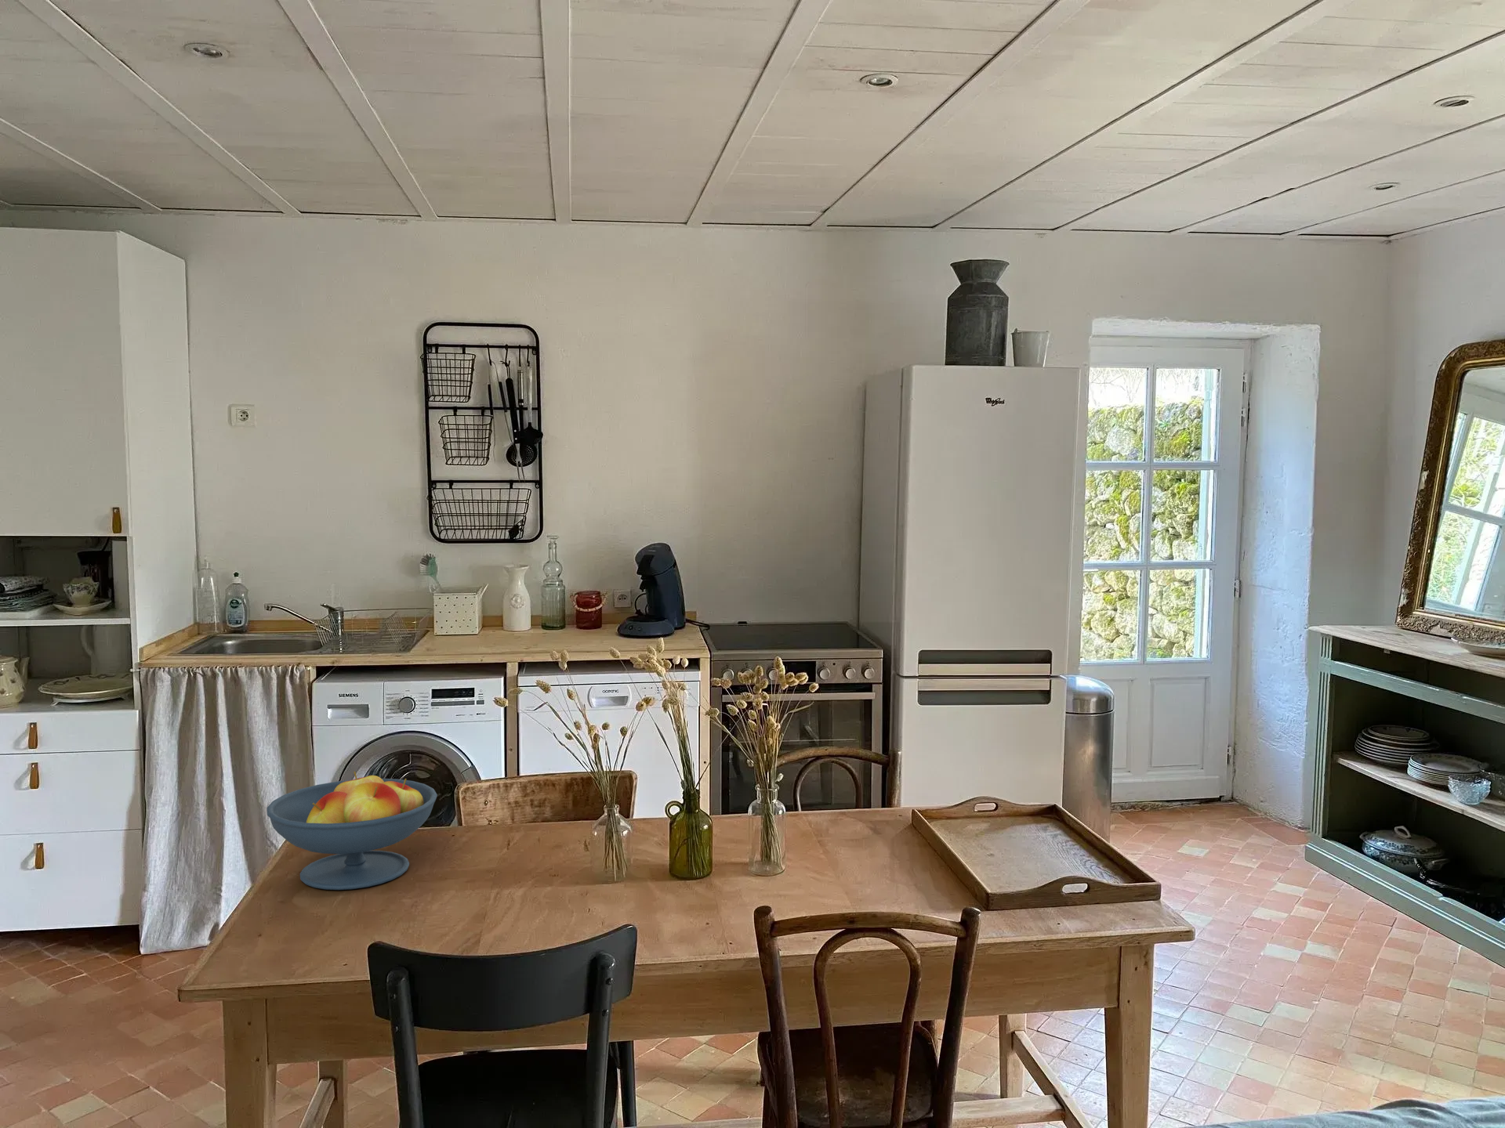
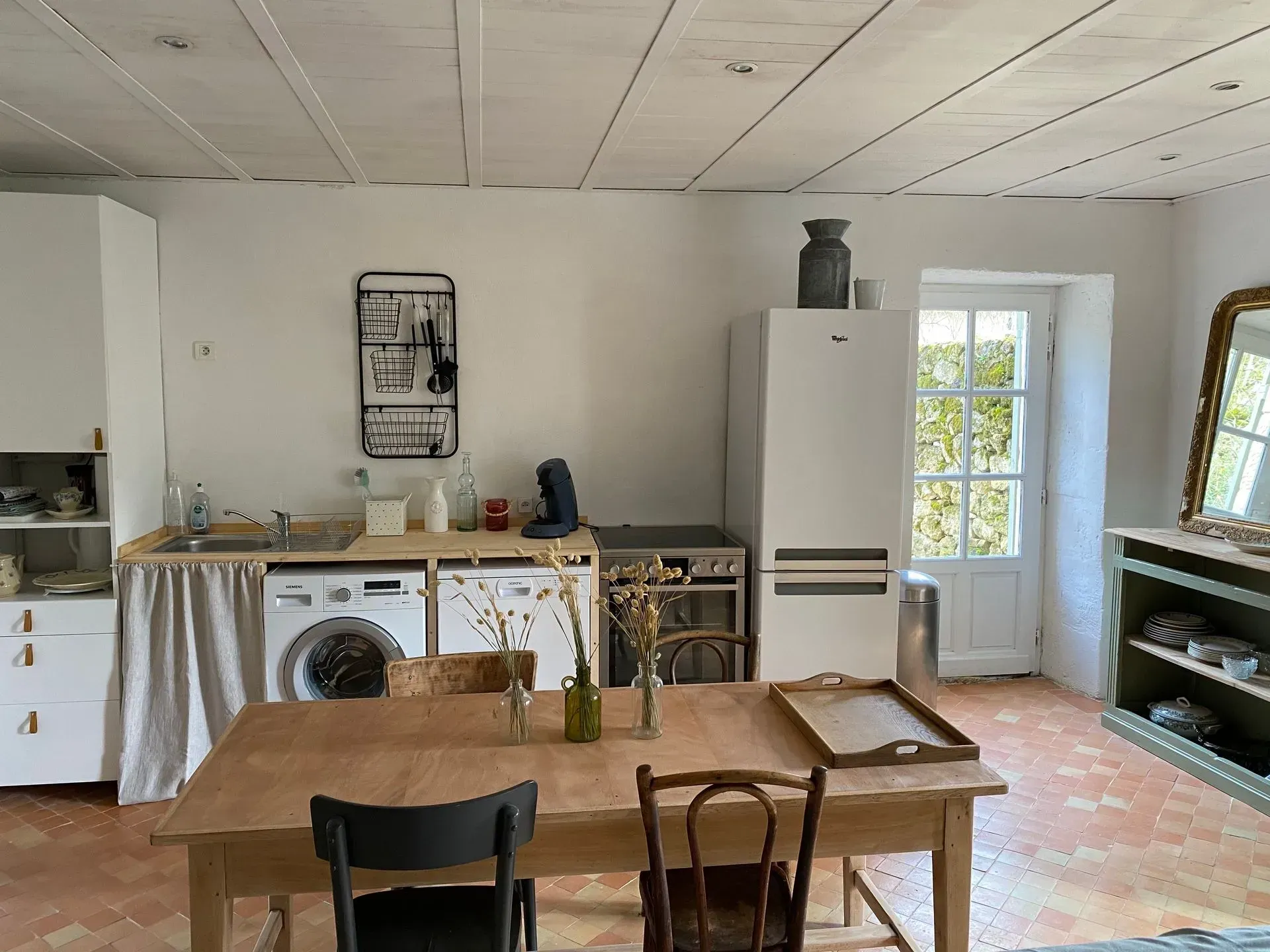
- fruit bowl (354, 822)
